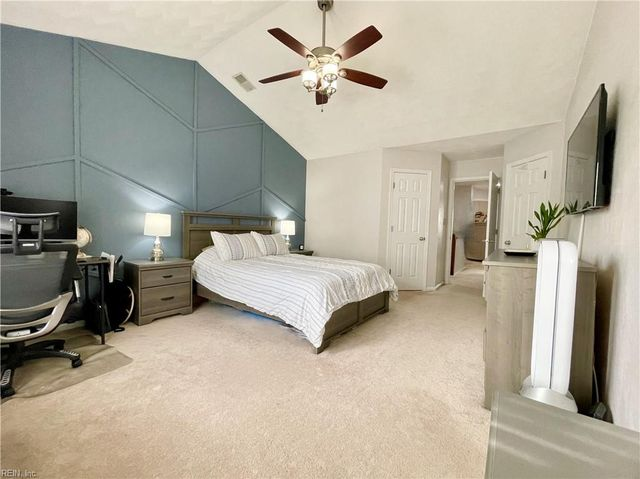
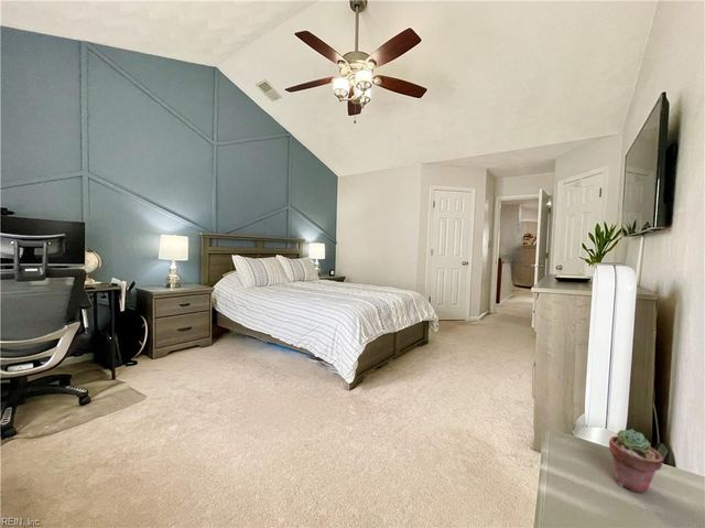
+ potted succulent (633, 457)
